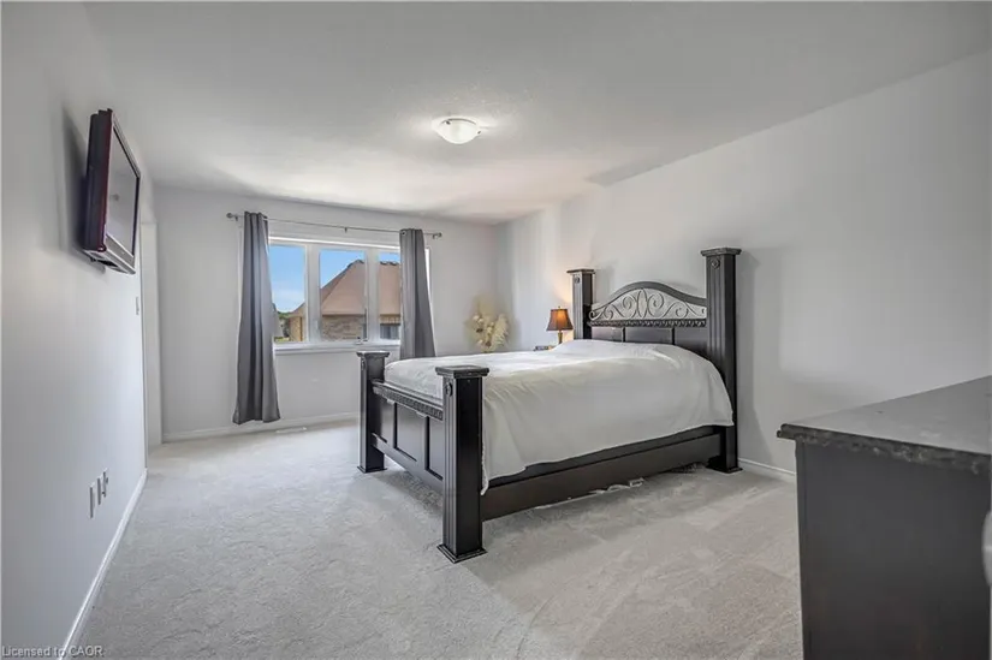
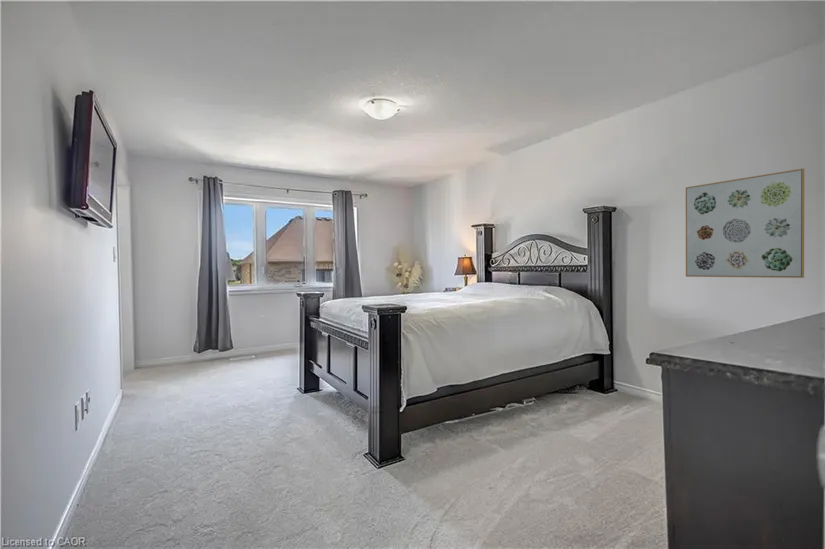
+ wall art (738, 228)
